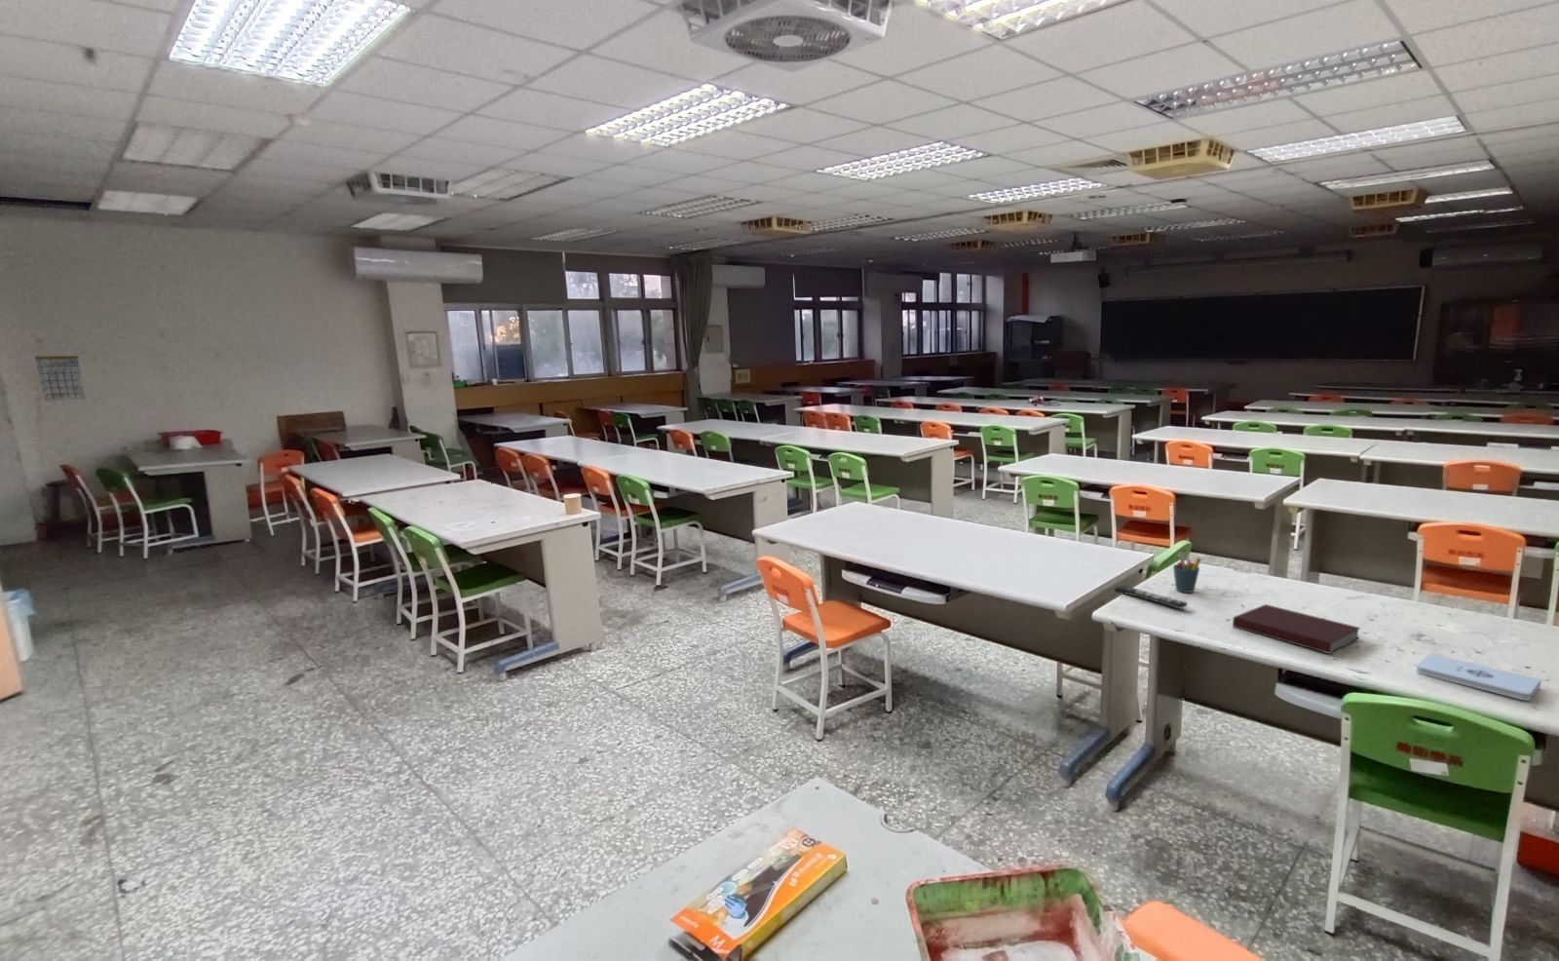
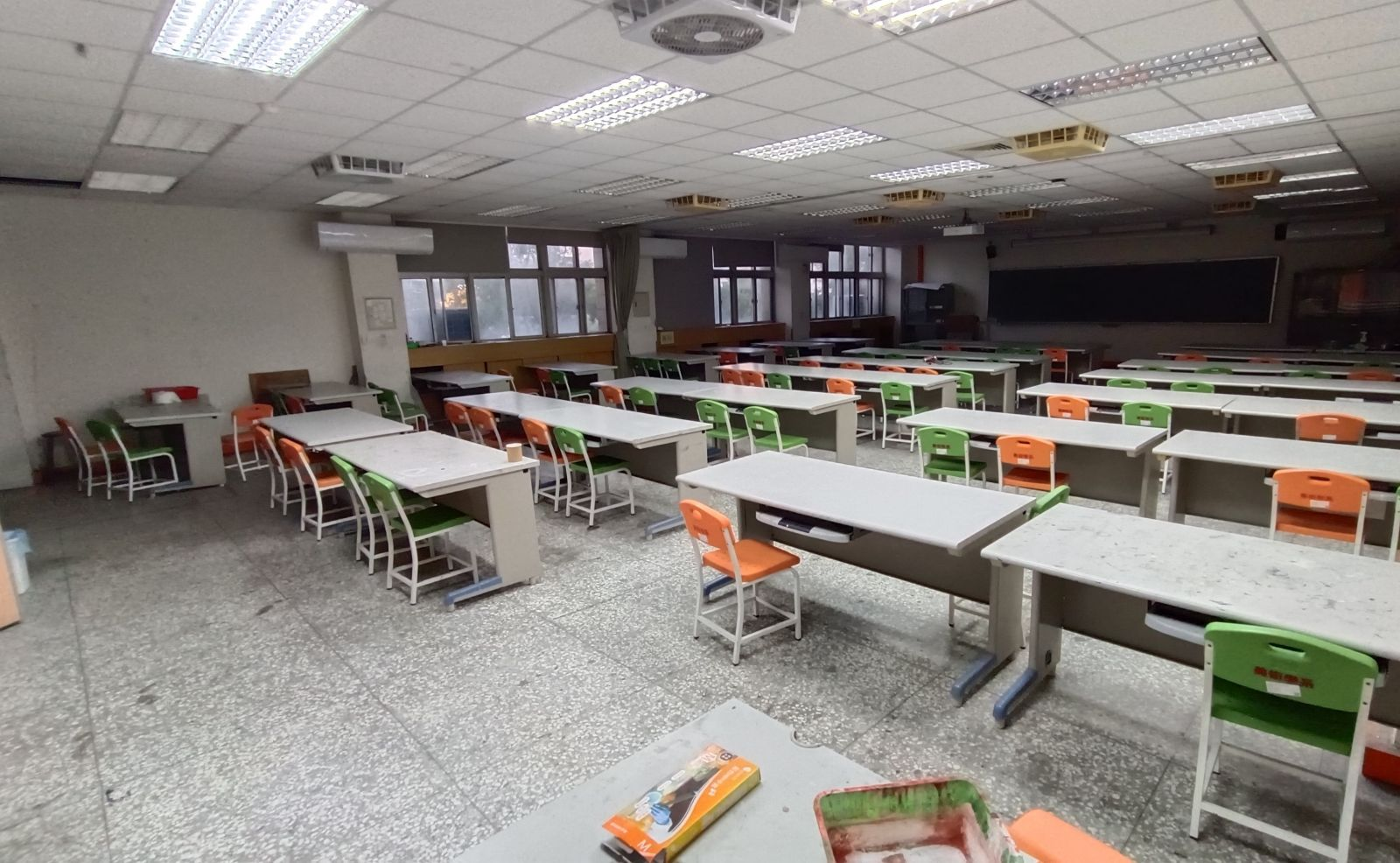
- notepad (1475, 676)
- calendar (59, 372)
- notebook (1295, 627)
- remote control (1149, 597)
- pen holder (1186, 572)
